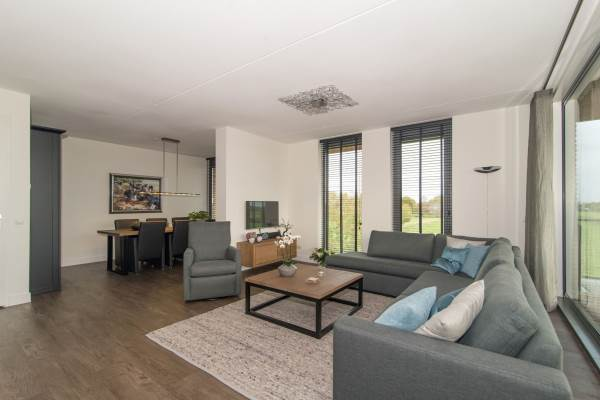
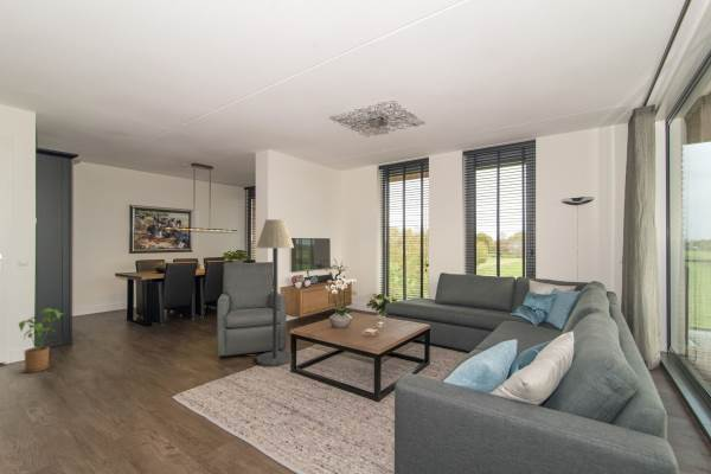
+ floor lamp (275, 289)
+ house plant (37, 339)
